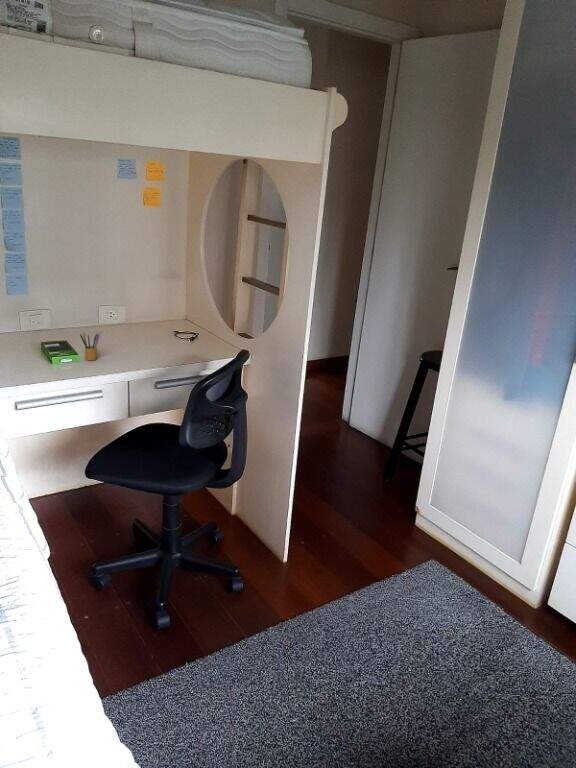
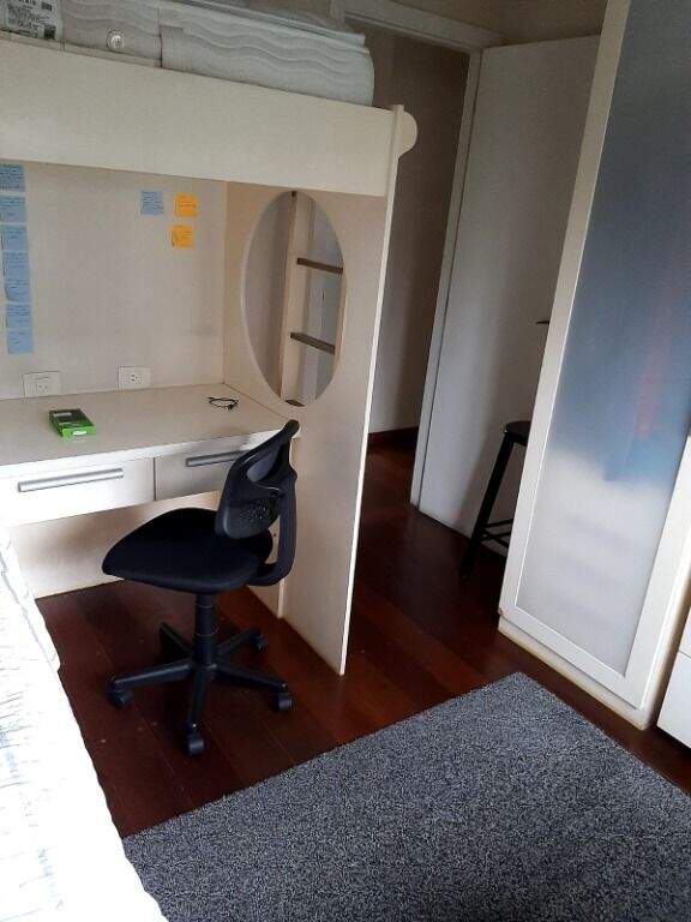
- pencil box (89, 344)
